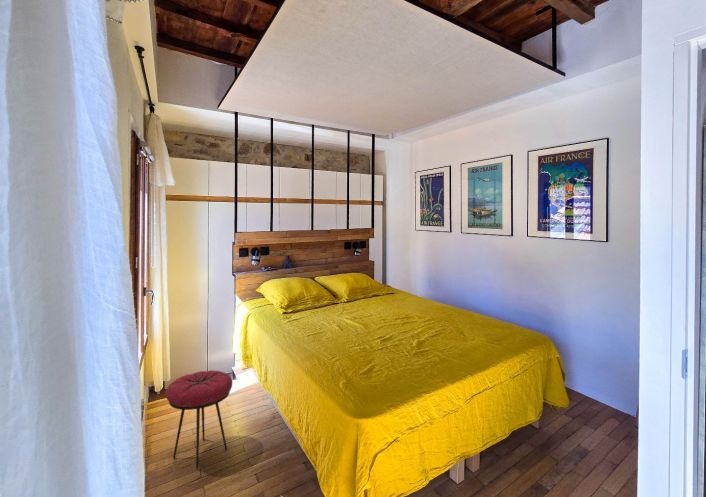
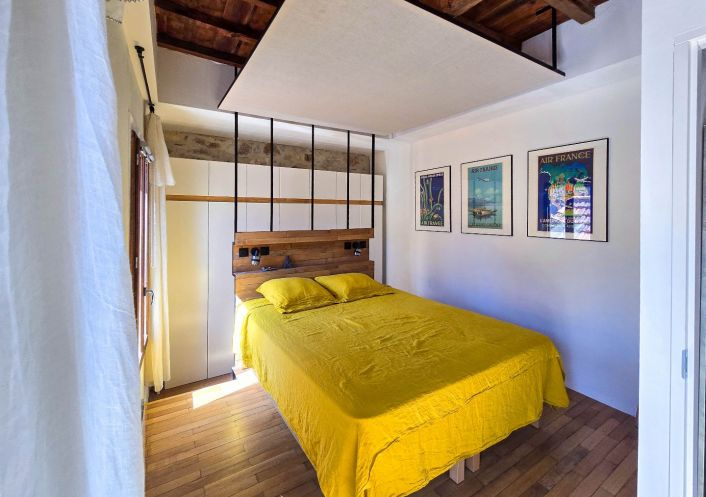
- stool (199, 415)
